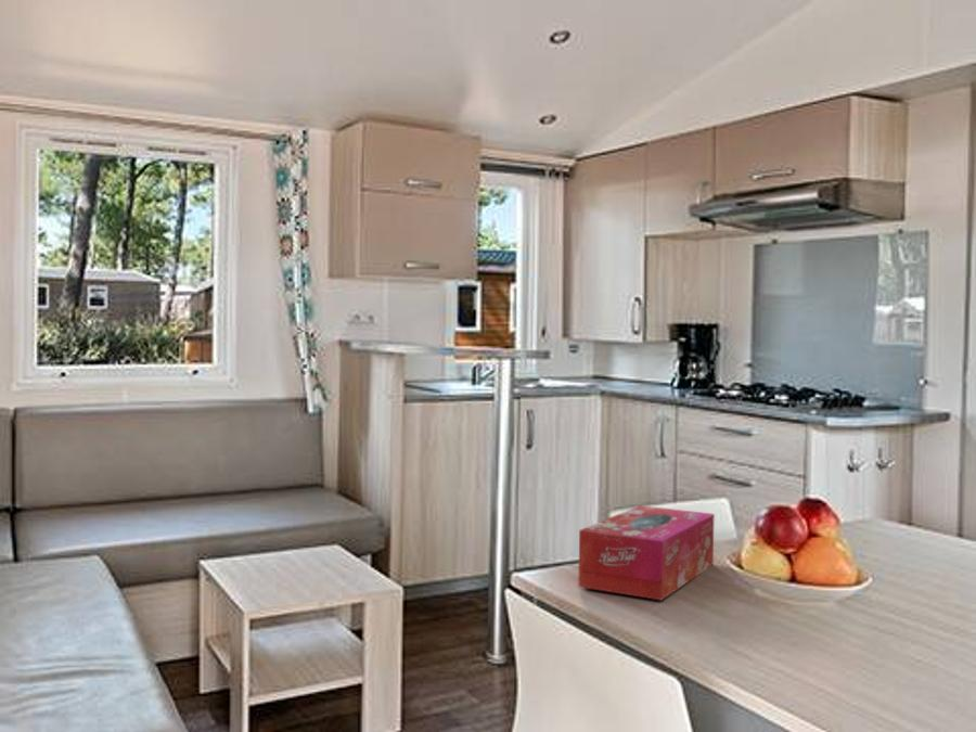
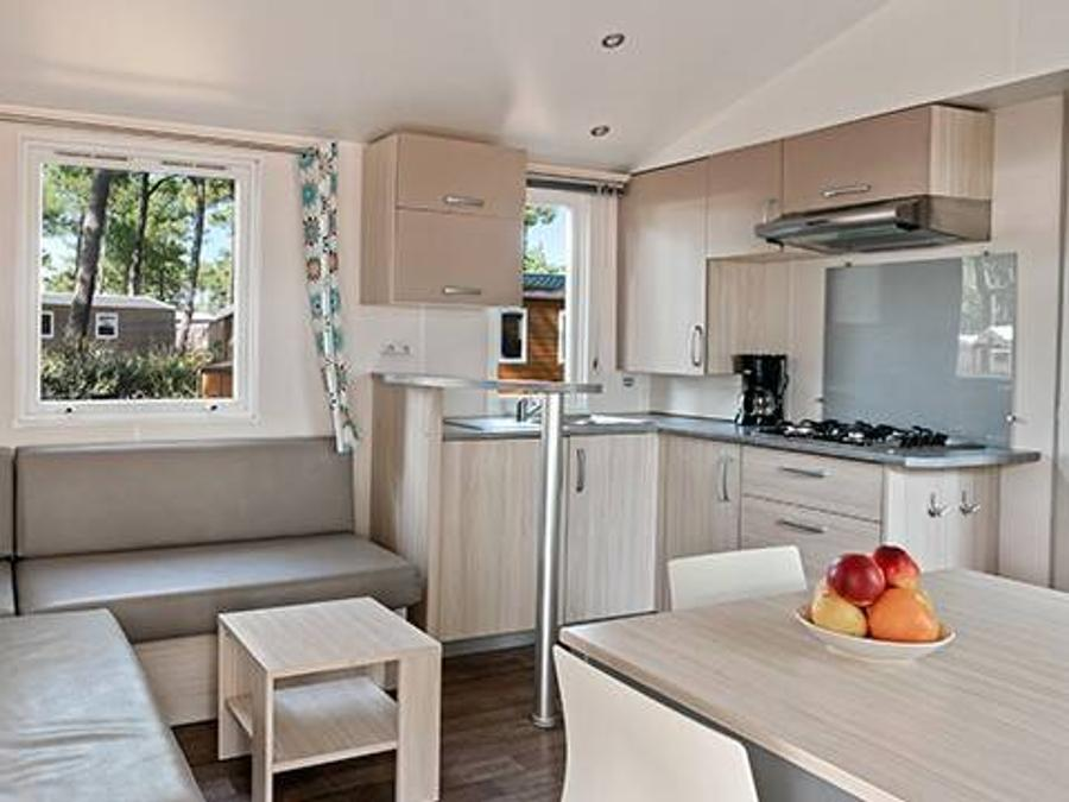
- tissue box (650, 548)
